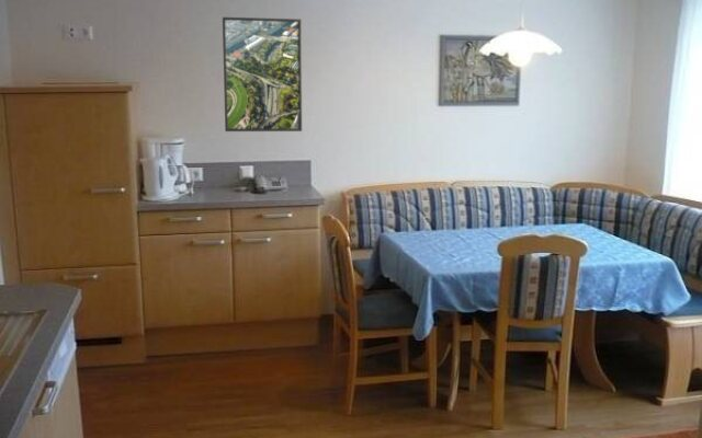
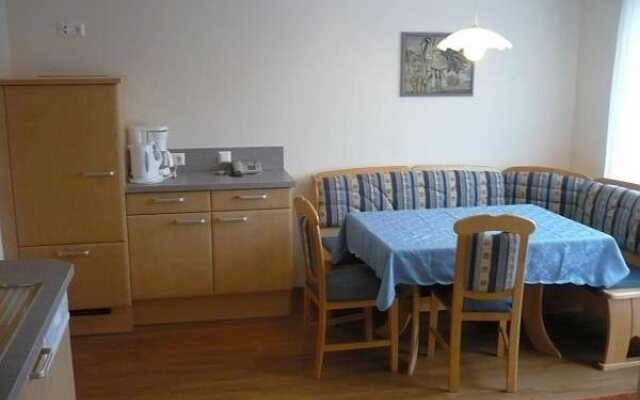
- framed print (262, 76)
